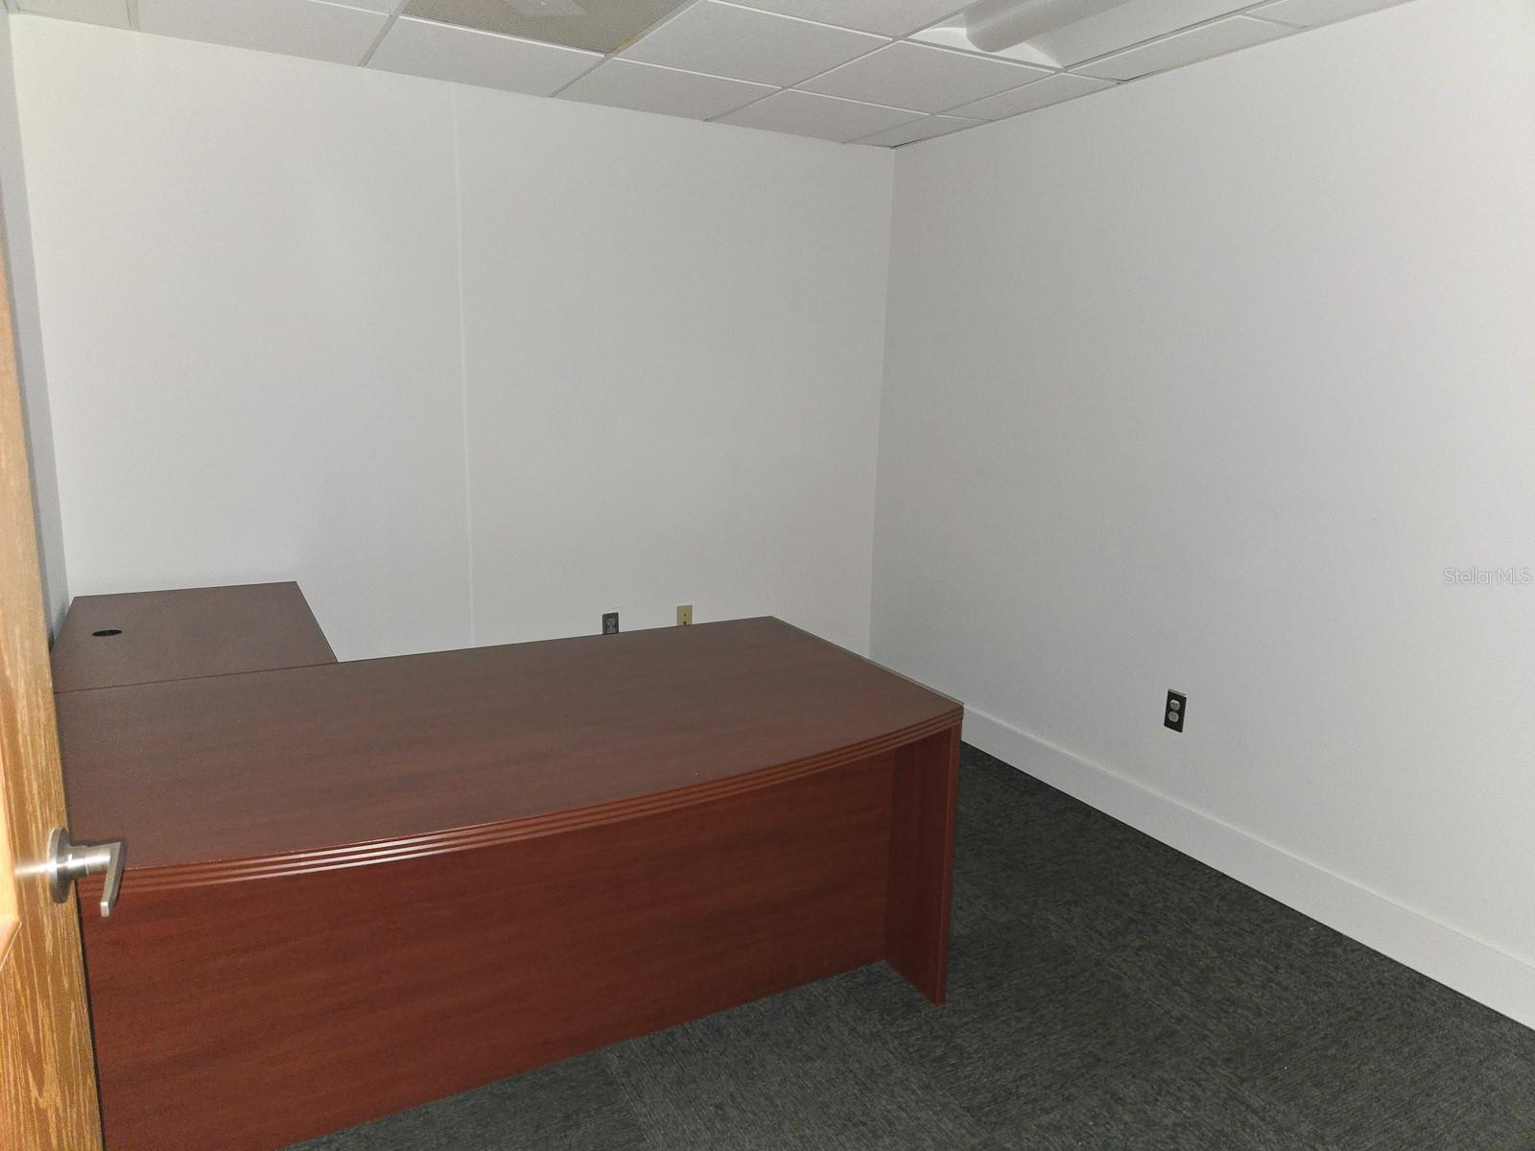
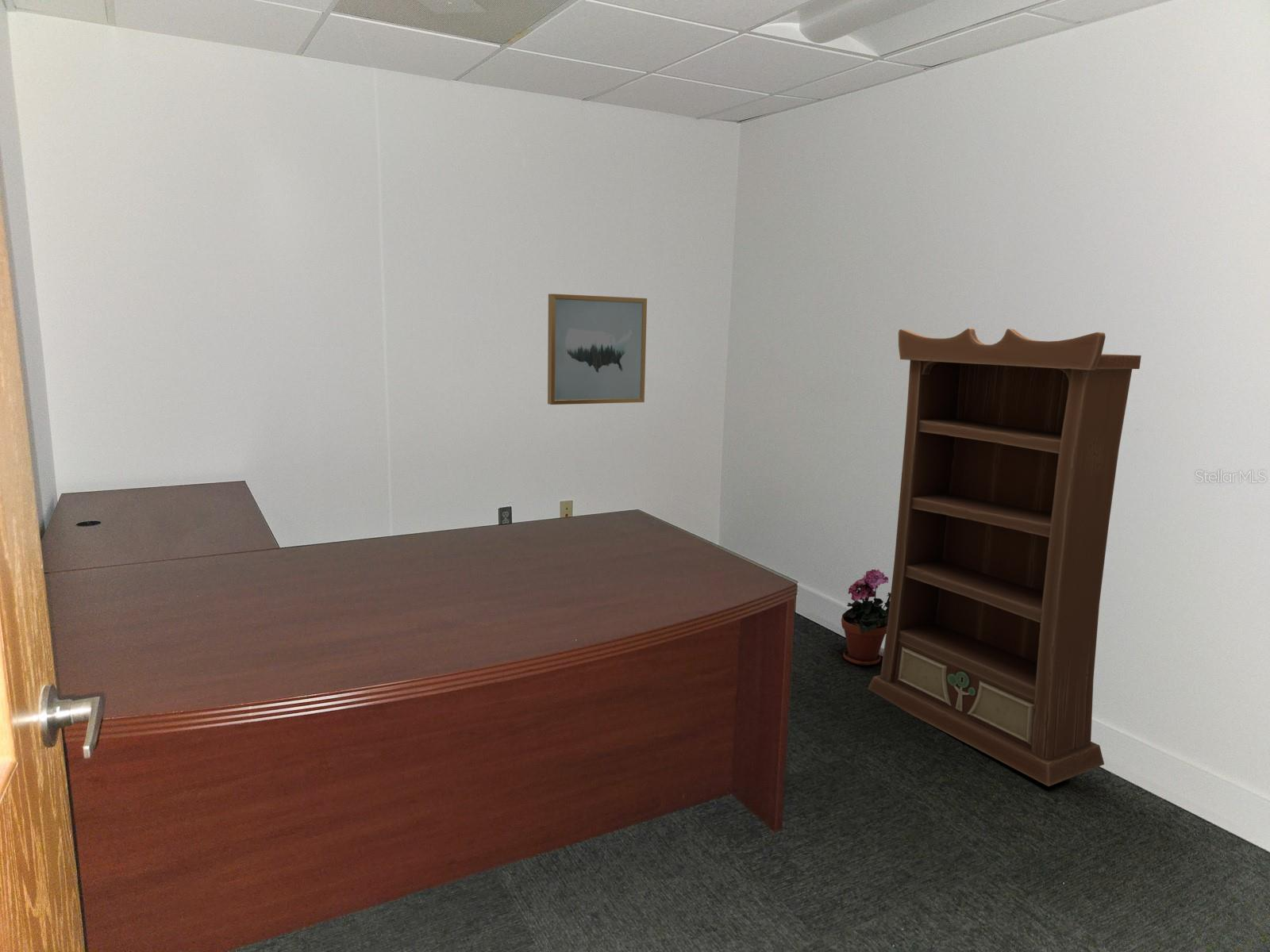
+ bookcase (995, 535)
+ wall art (598, 350)
+ potted plant (867, 614)
